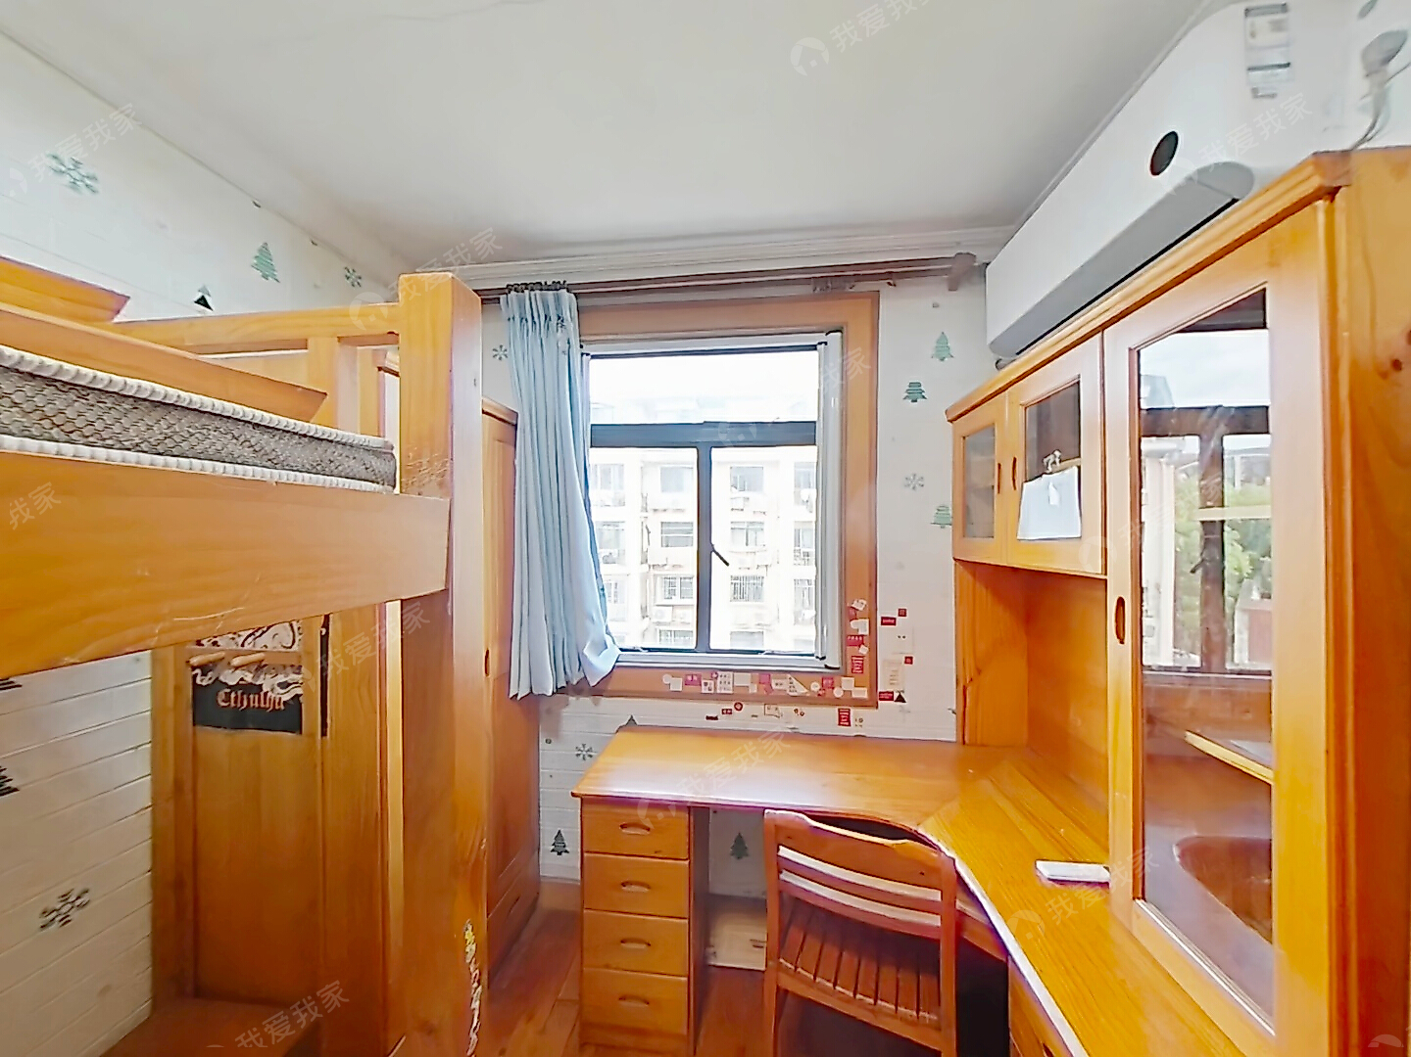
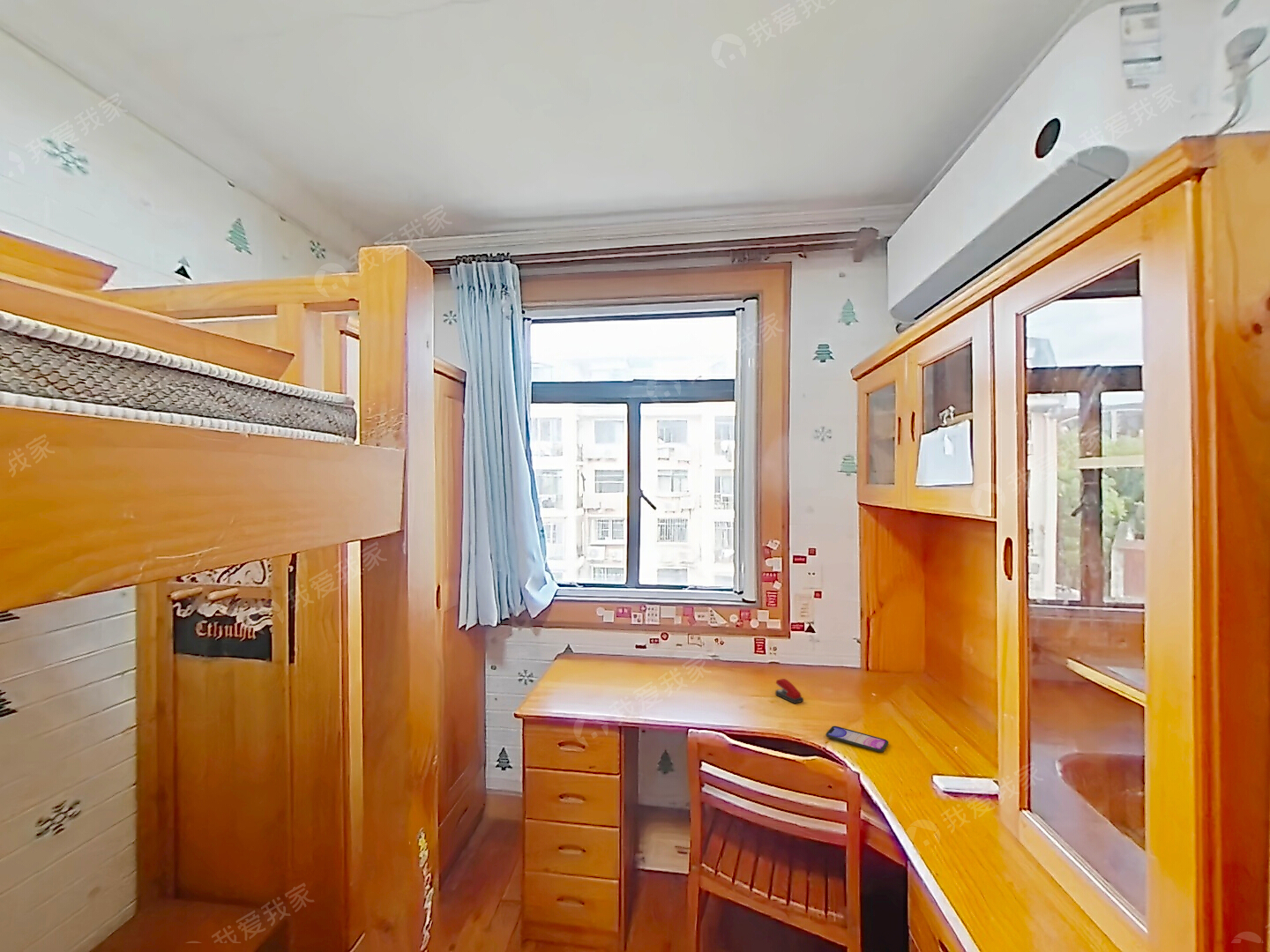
+ stapler (788, 689)
+ smartphone (856, 738)
